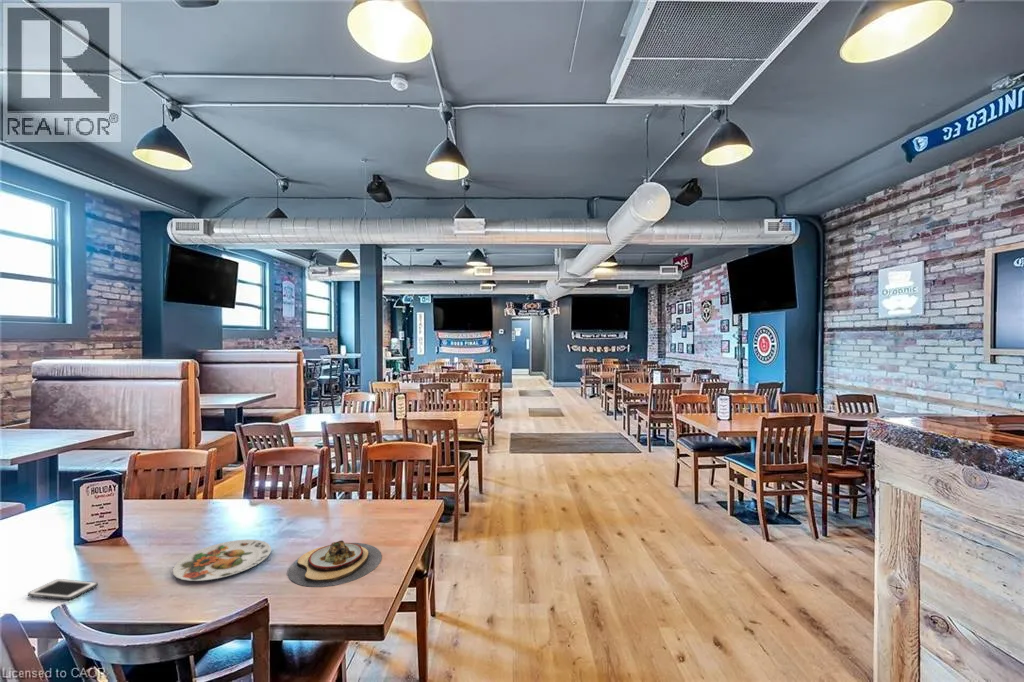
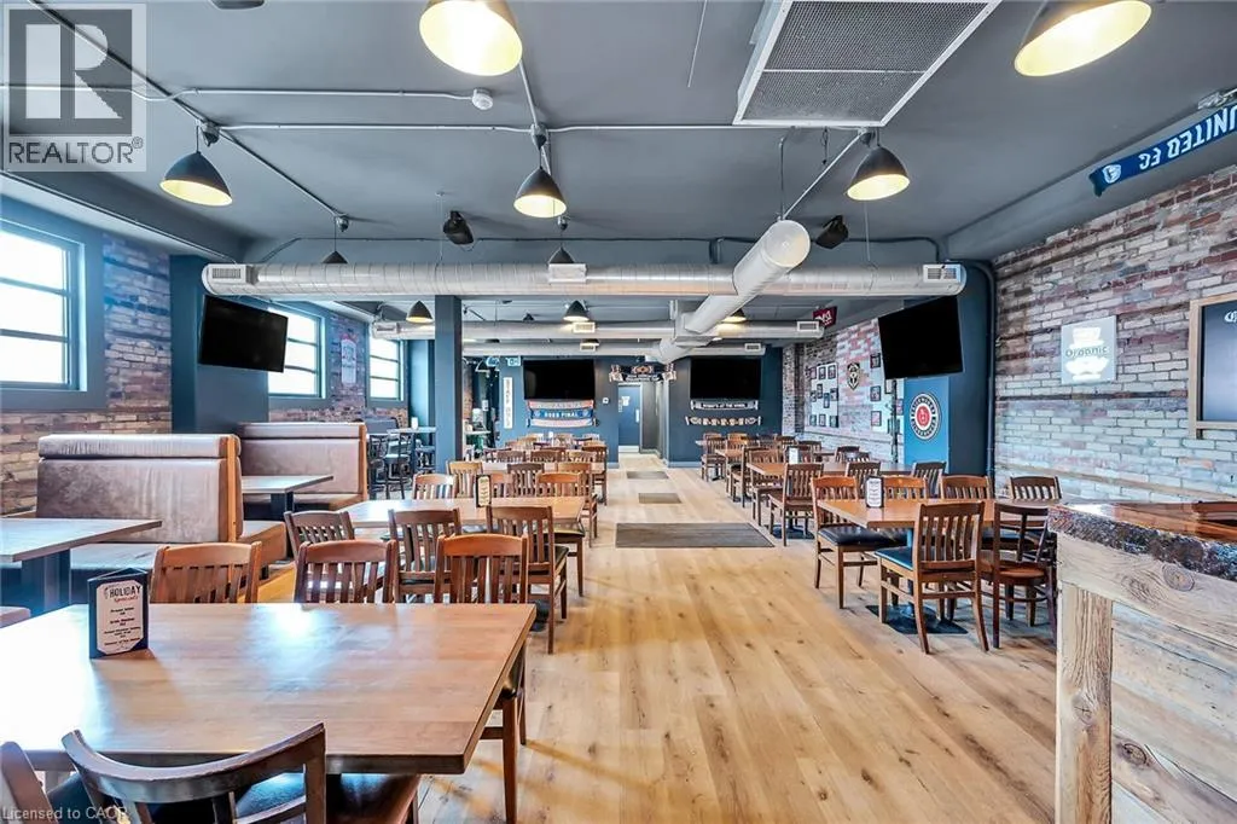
- plate (336, 553)
- plate (224, 559)
- cell phone (63, 589)
